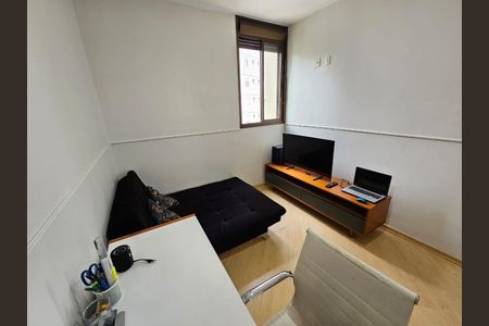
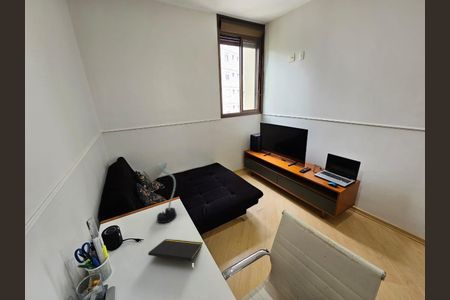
+ desk lamp (171, 196)
+ notepad (177, 248)
